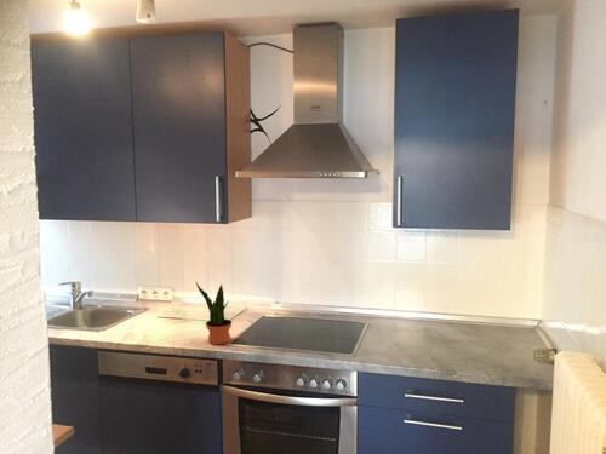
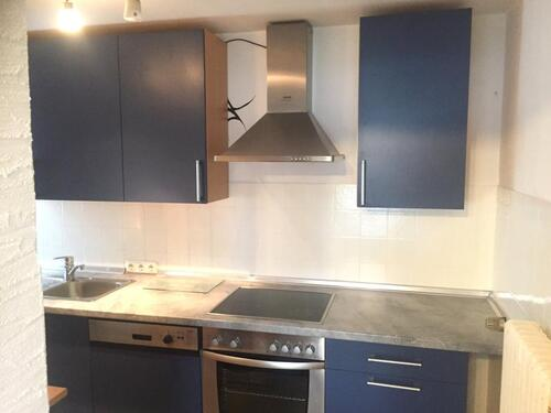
- potted plant (212, 311)
